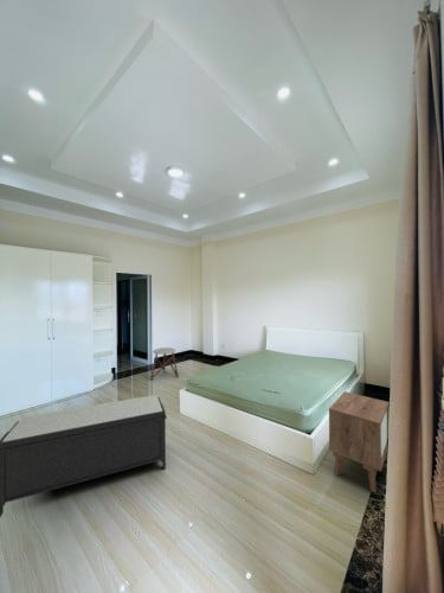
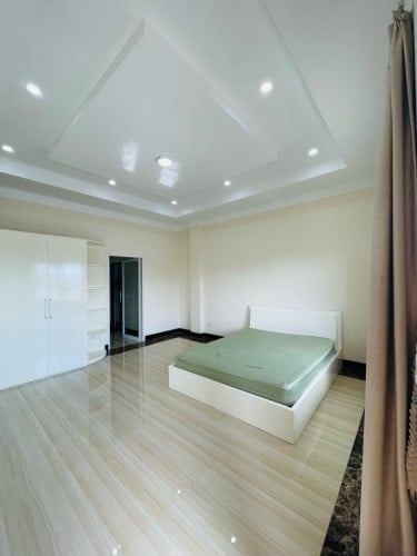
- bench (94, 444)
- nightstand (358, 436)
- stool (166, 363)
